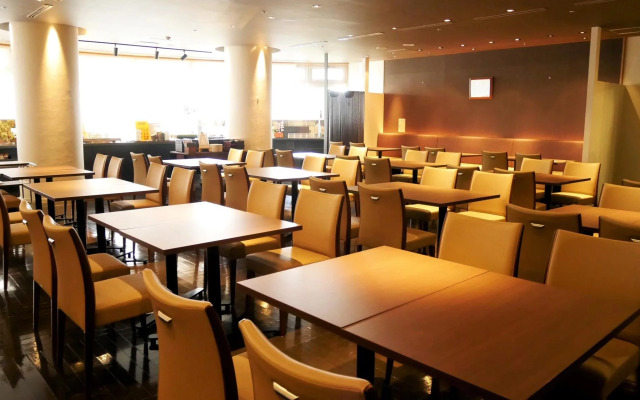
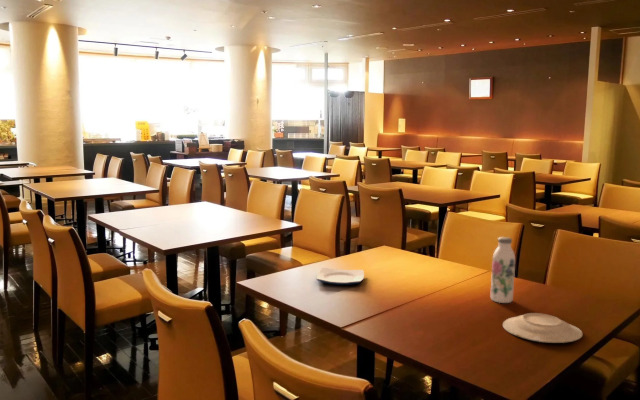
+ plate (541, 324)
+ water bottle (503, 269)
+ plate (340, 277)
